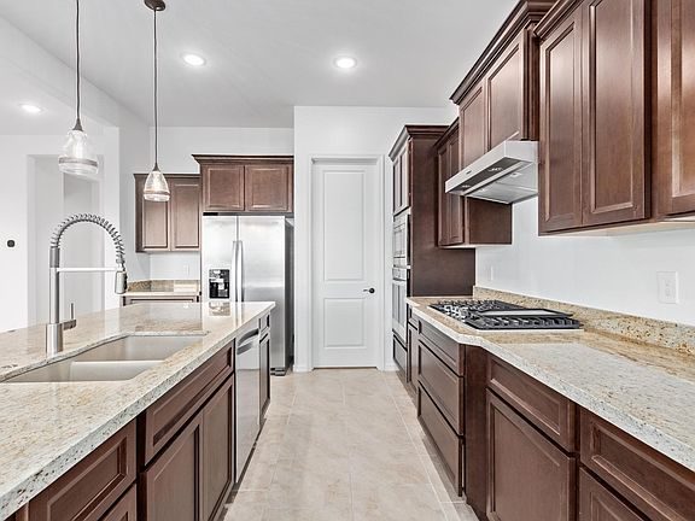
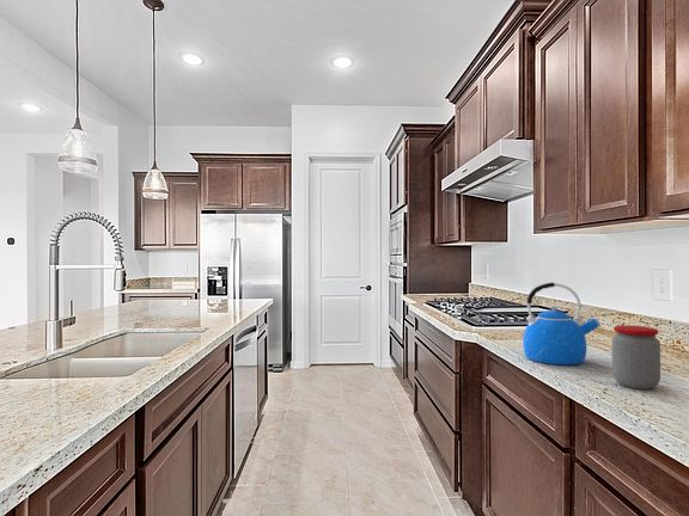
+ jar (635, 356)
+ kettle (561, 320)
